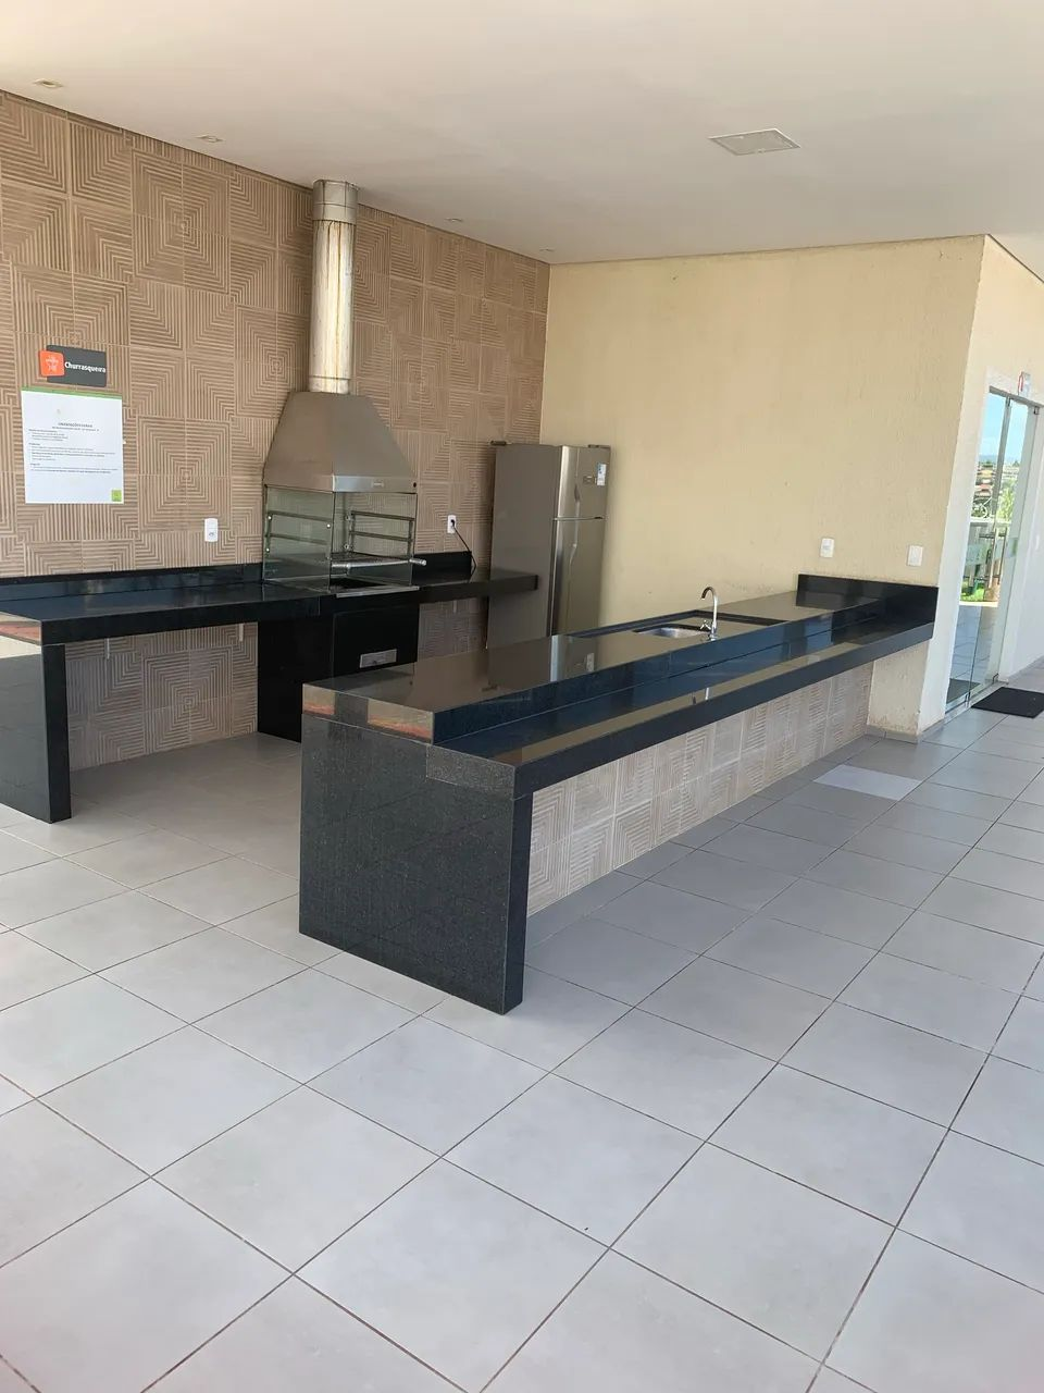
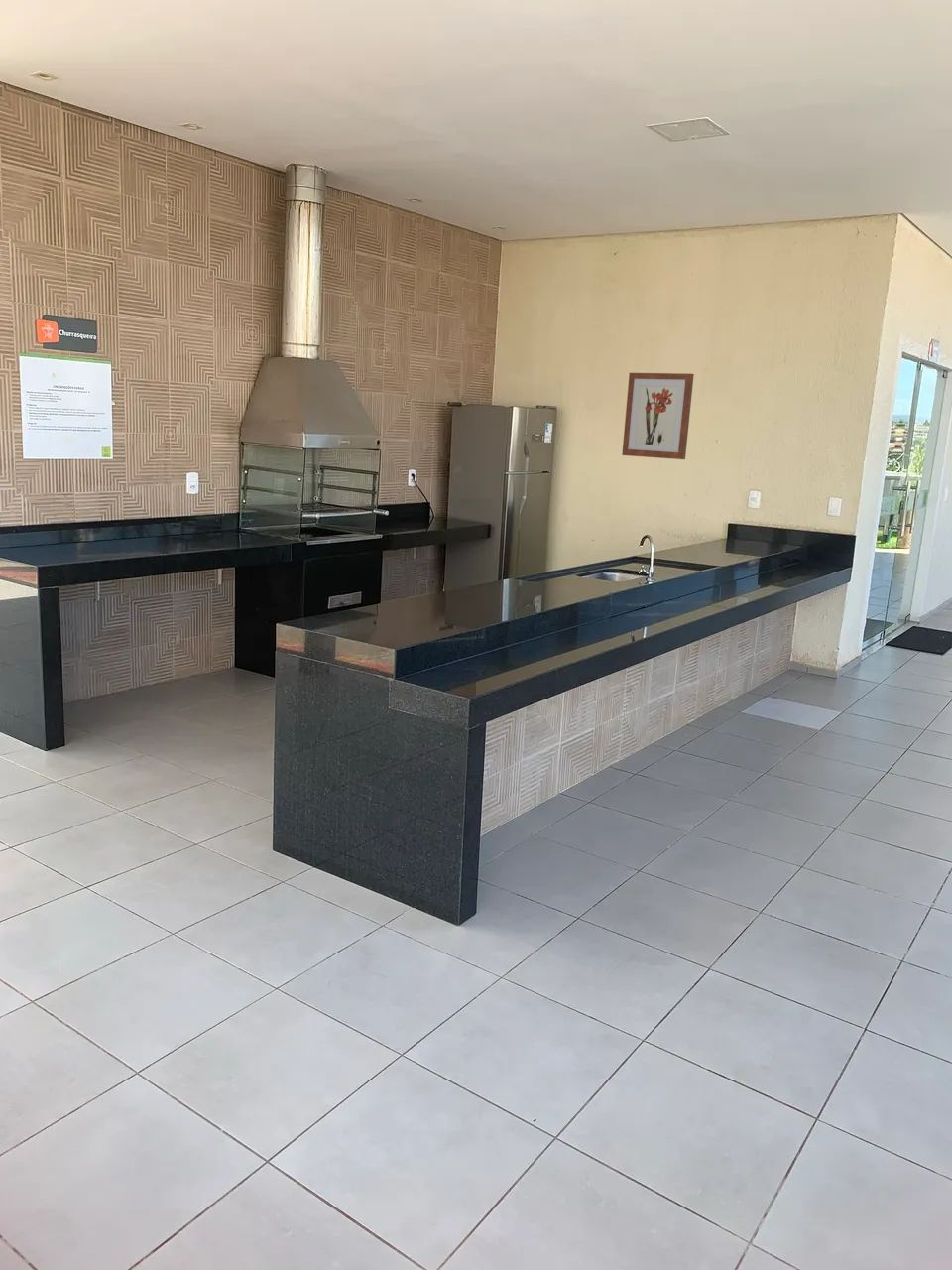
+ wall art (656, 416)
